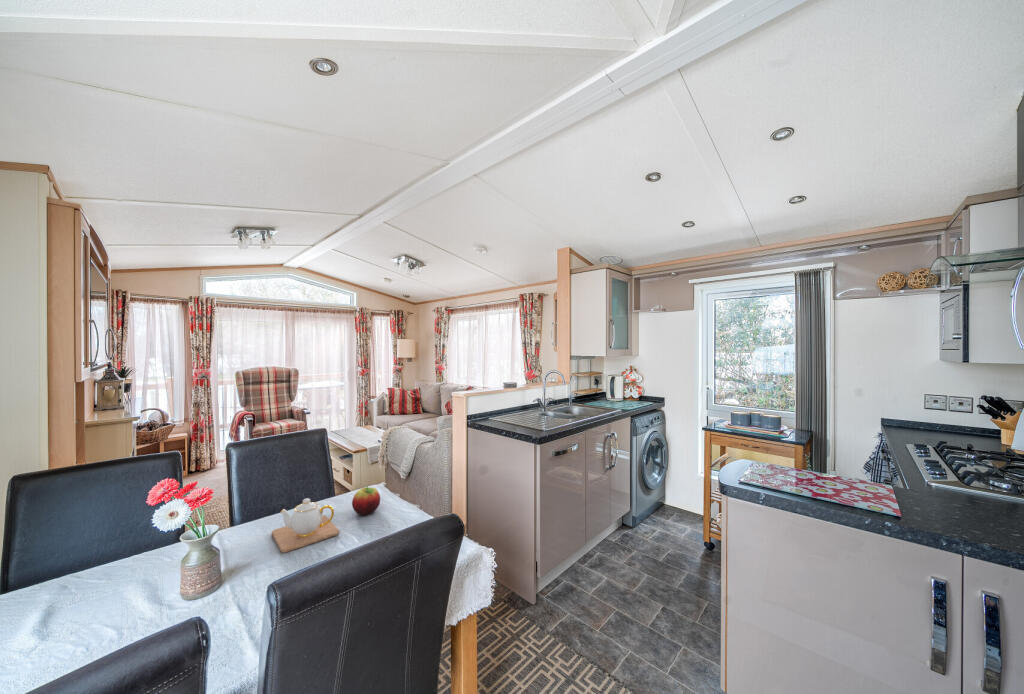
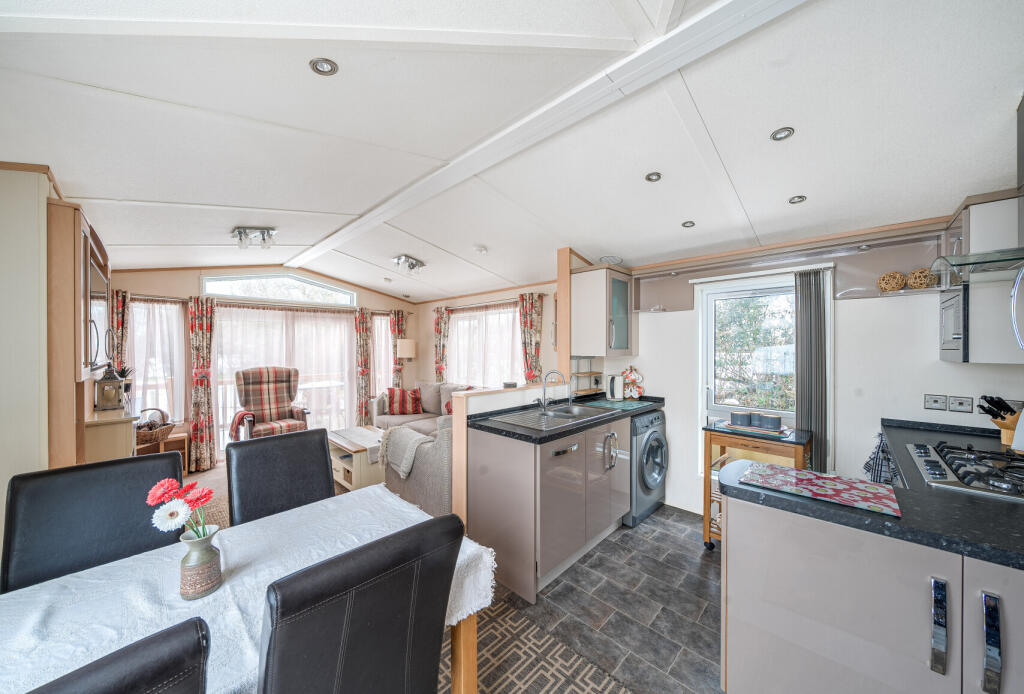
- fruit (366, 499)
- teapot (305, 515)
